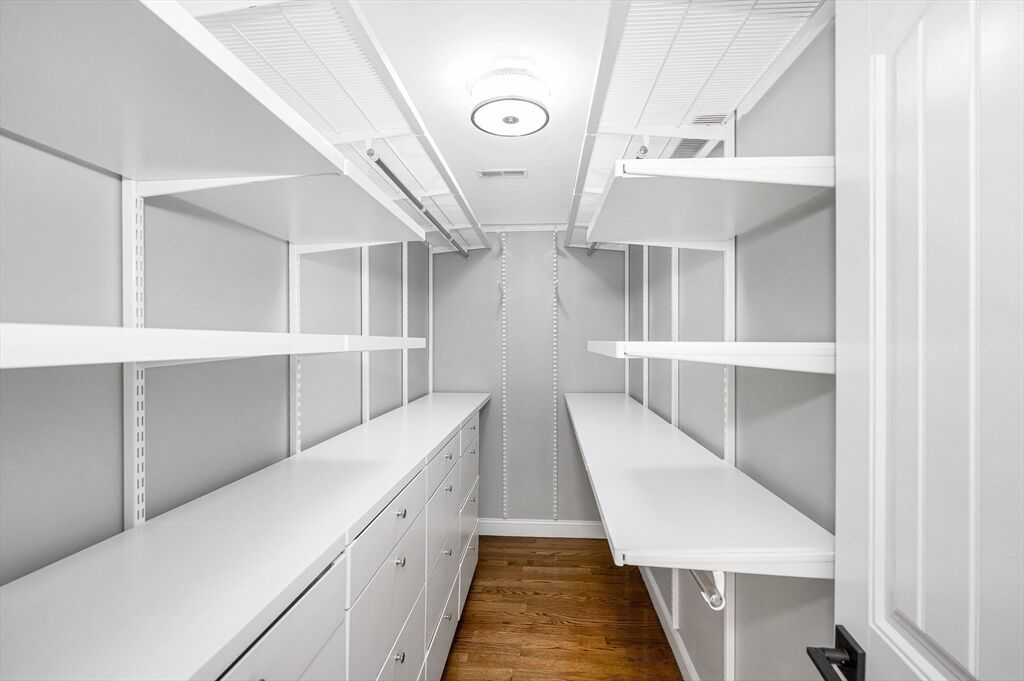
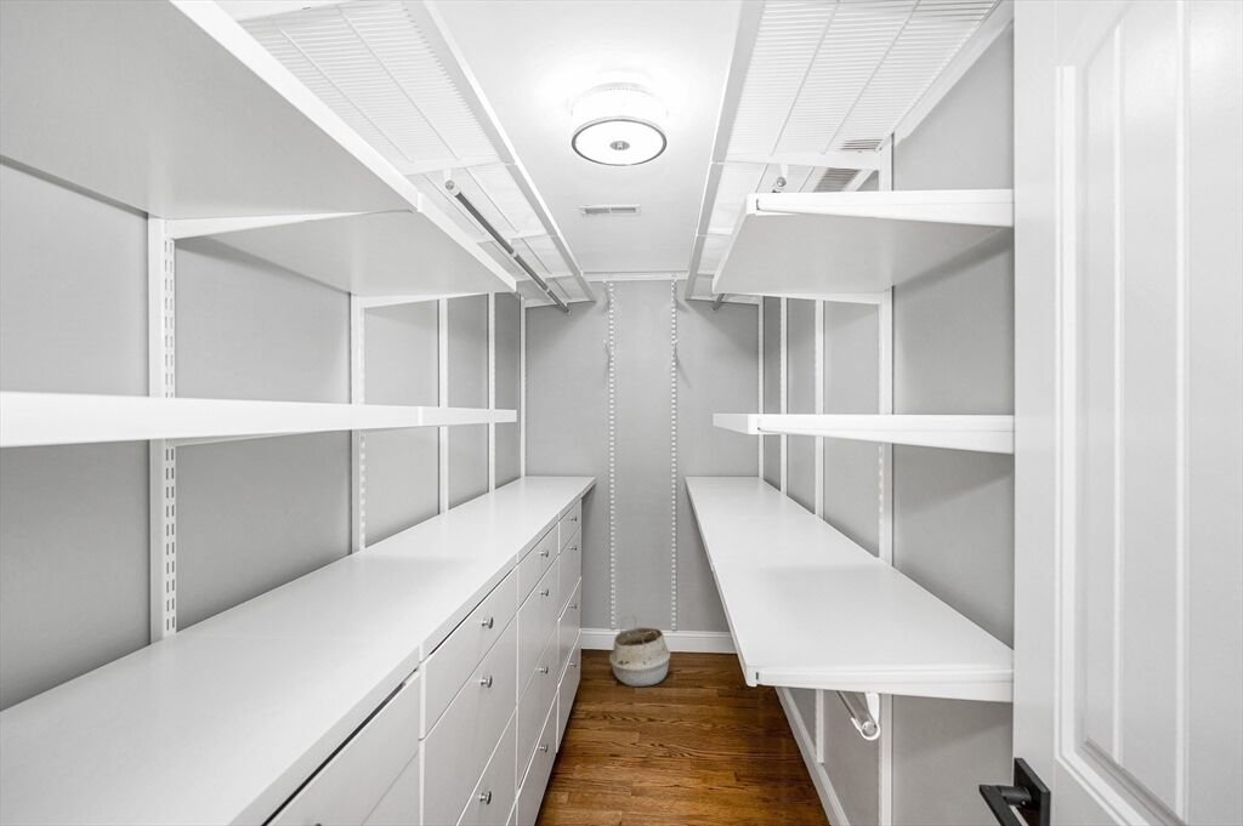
+ woven basket (638, 646)
